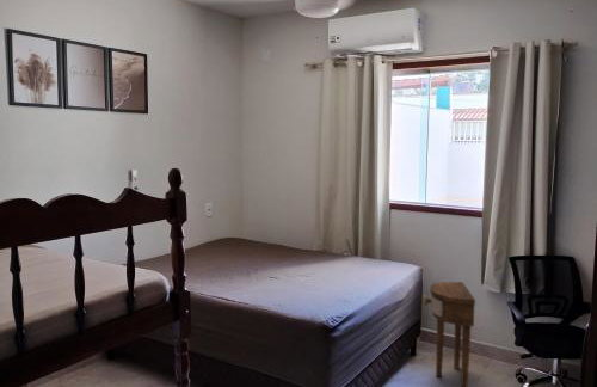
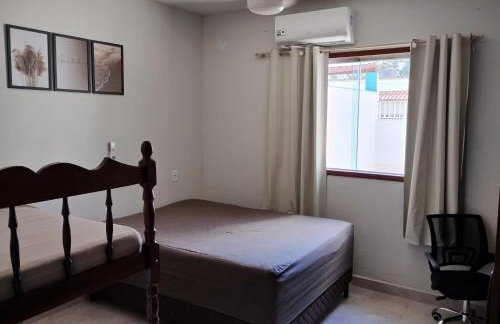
- side table (456, 333)
